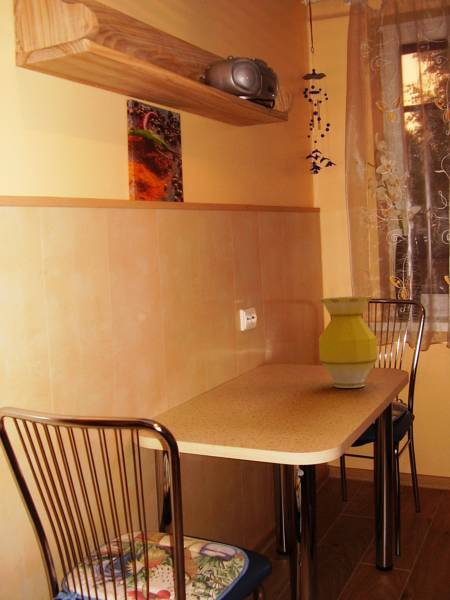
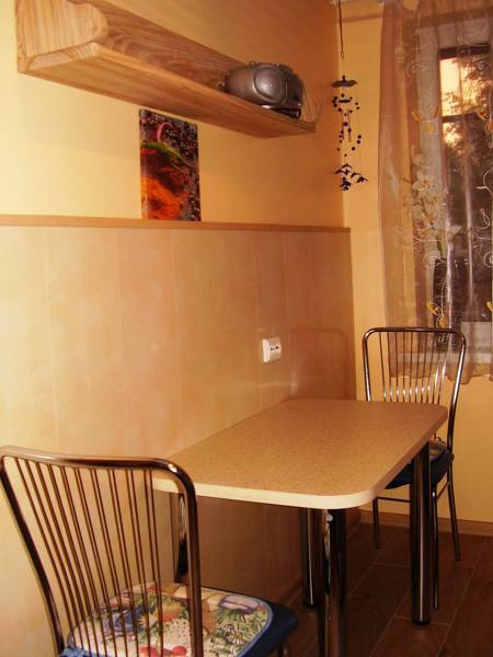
- vase (347, 341)
